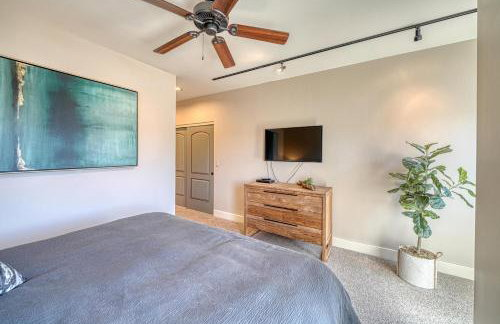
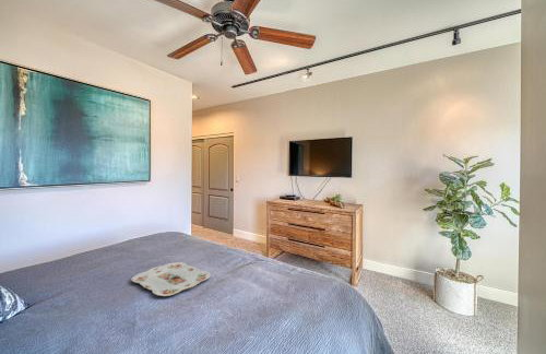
+ serving tray (171, 276)
